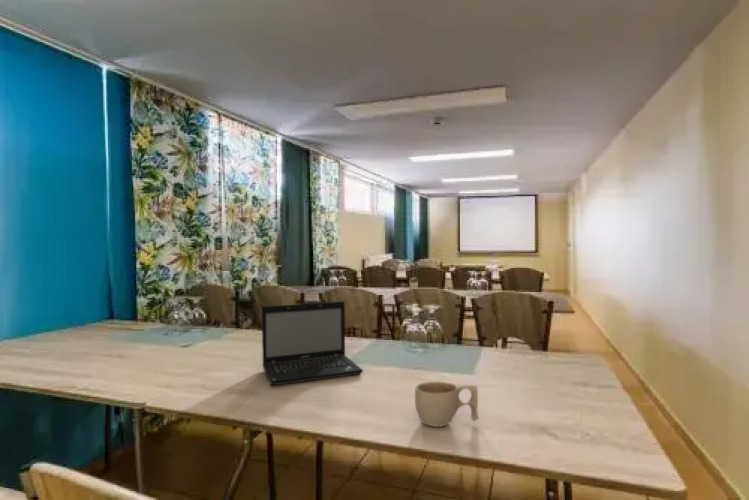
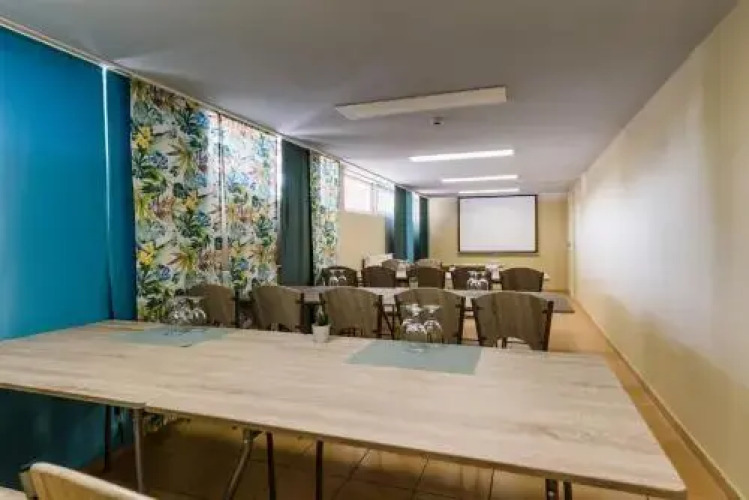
- cup (446, 404)
- laptop (311, 340)
